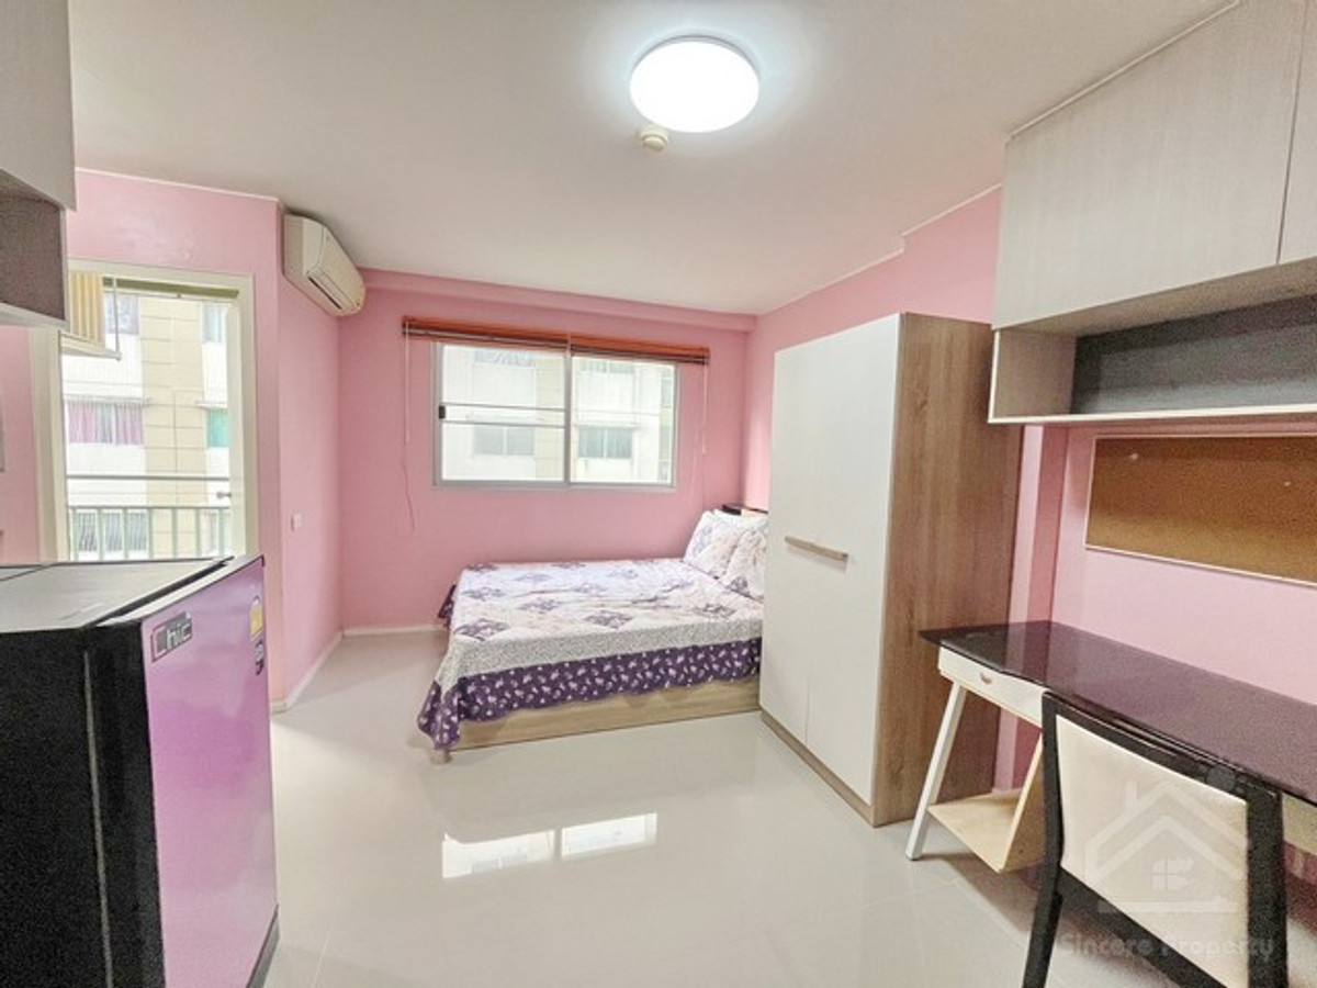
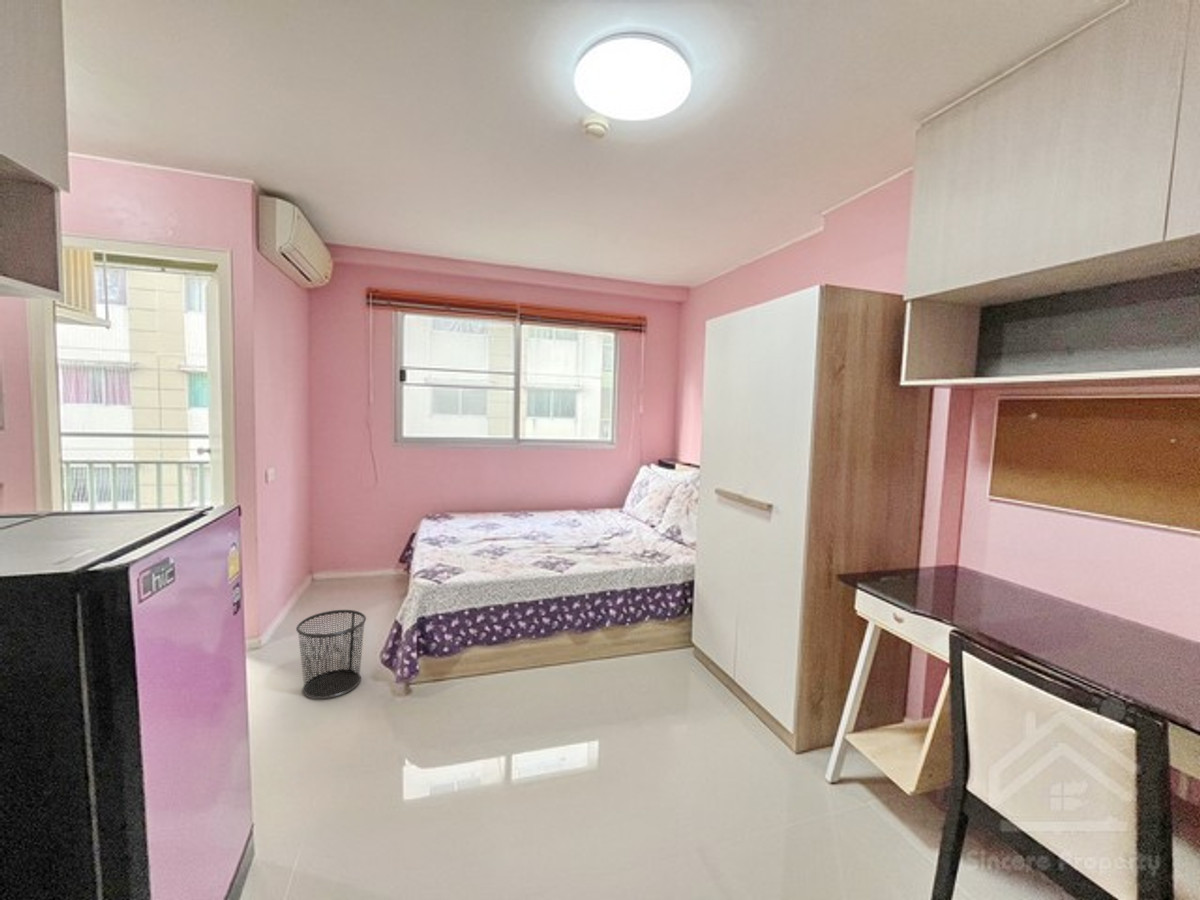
+ waste bin (332, 652)
